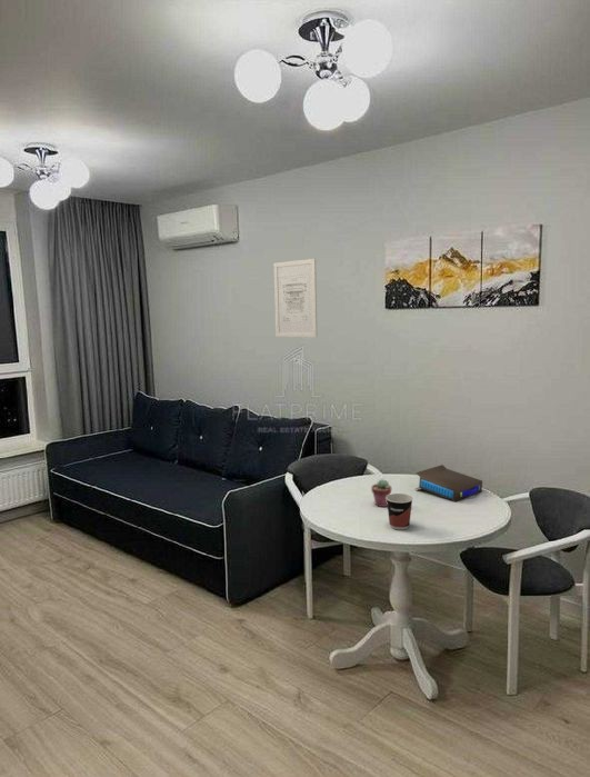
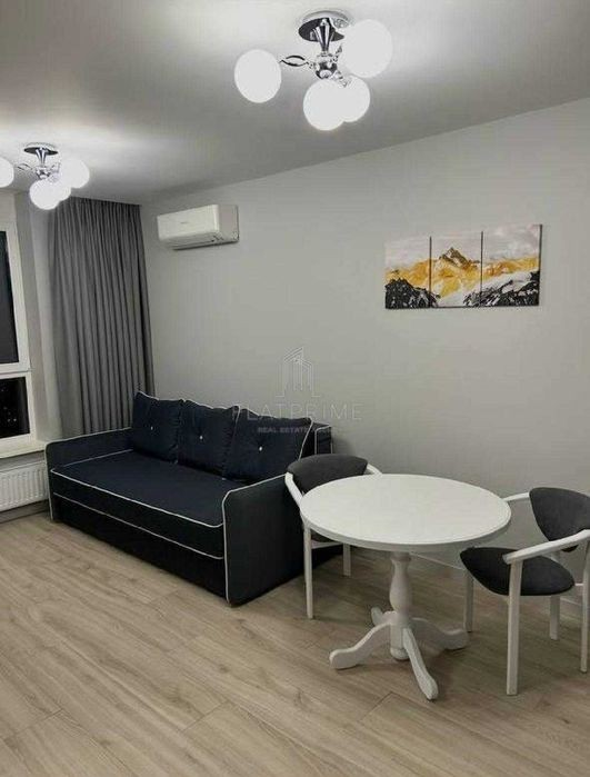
- potted succulent (381, 491)
- wall art (294, 299)
- cup (399, 511)
- book (449, 482)
